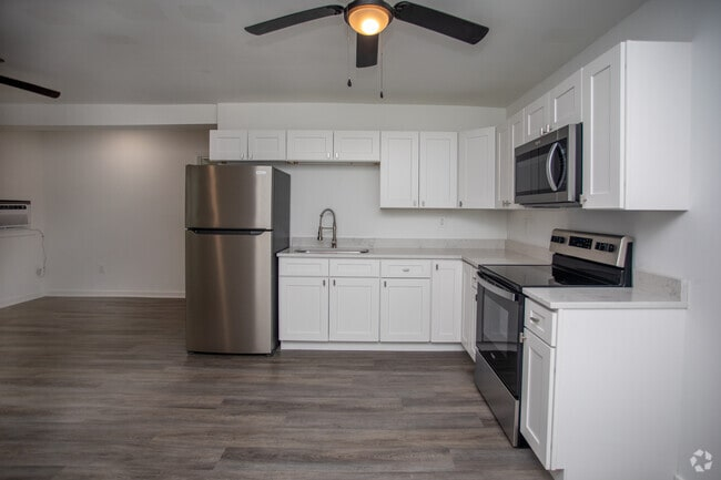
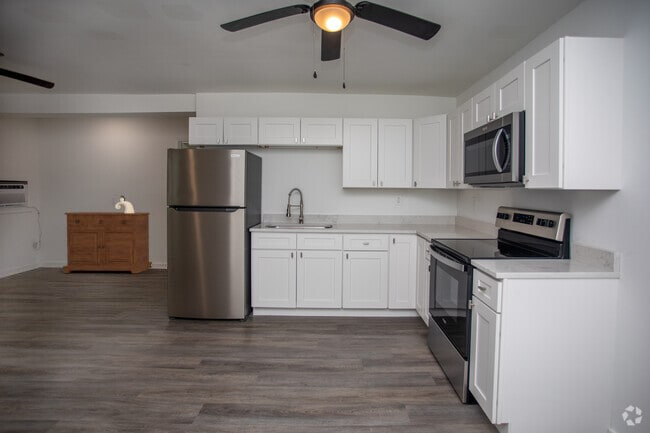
+ decorative sculpture (122, 202)
+ sideboard (109, 241)
